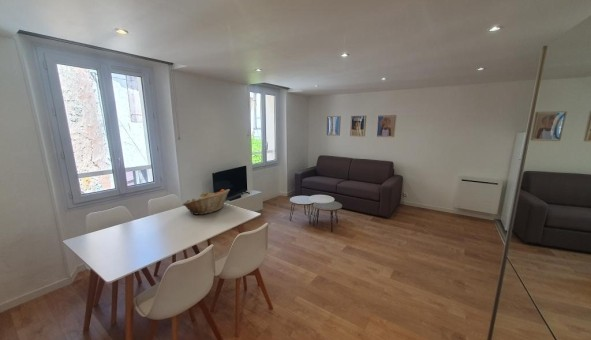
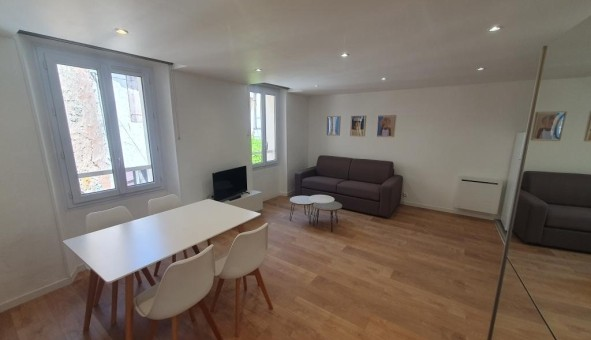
- fruit basket (207, 200)
